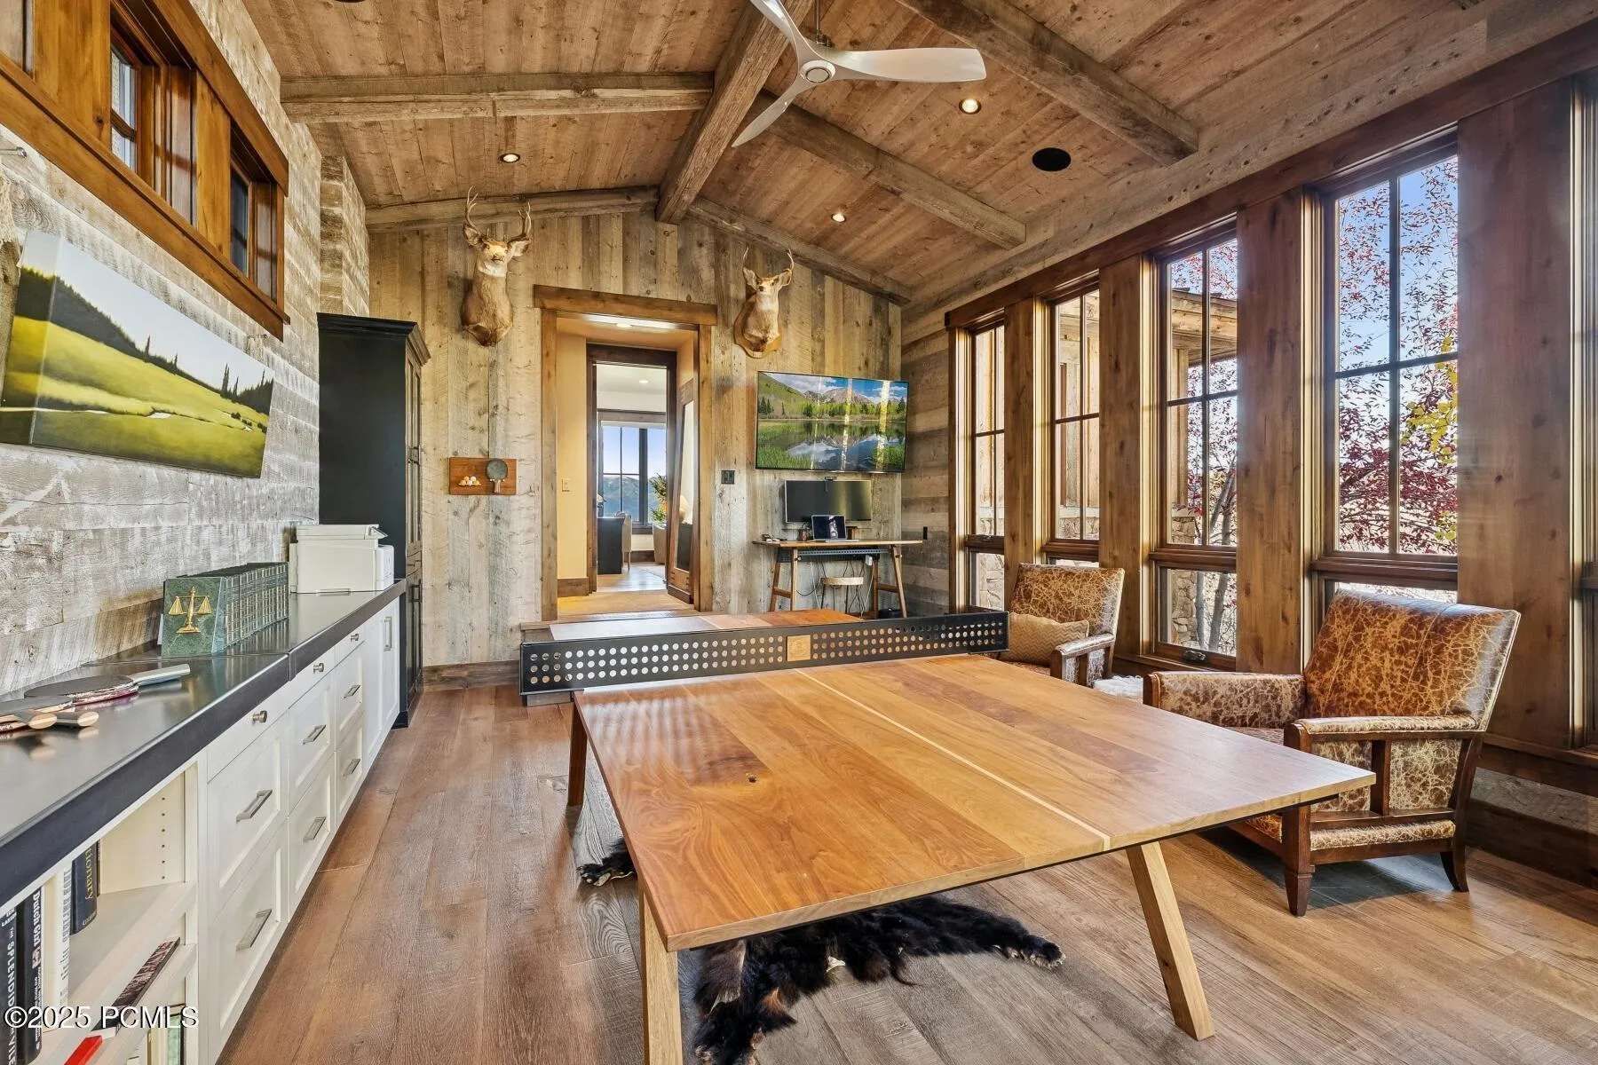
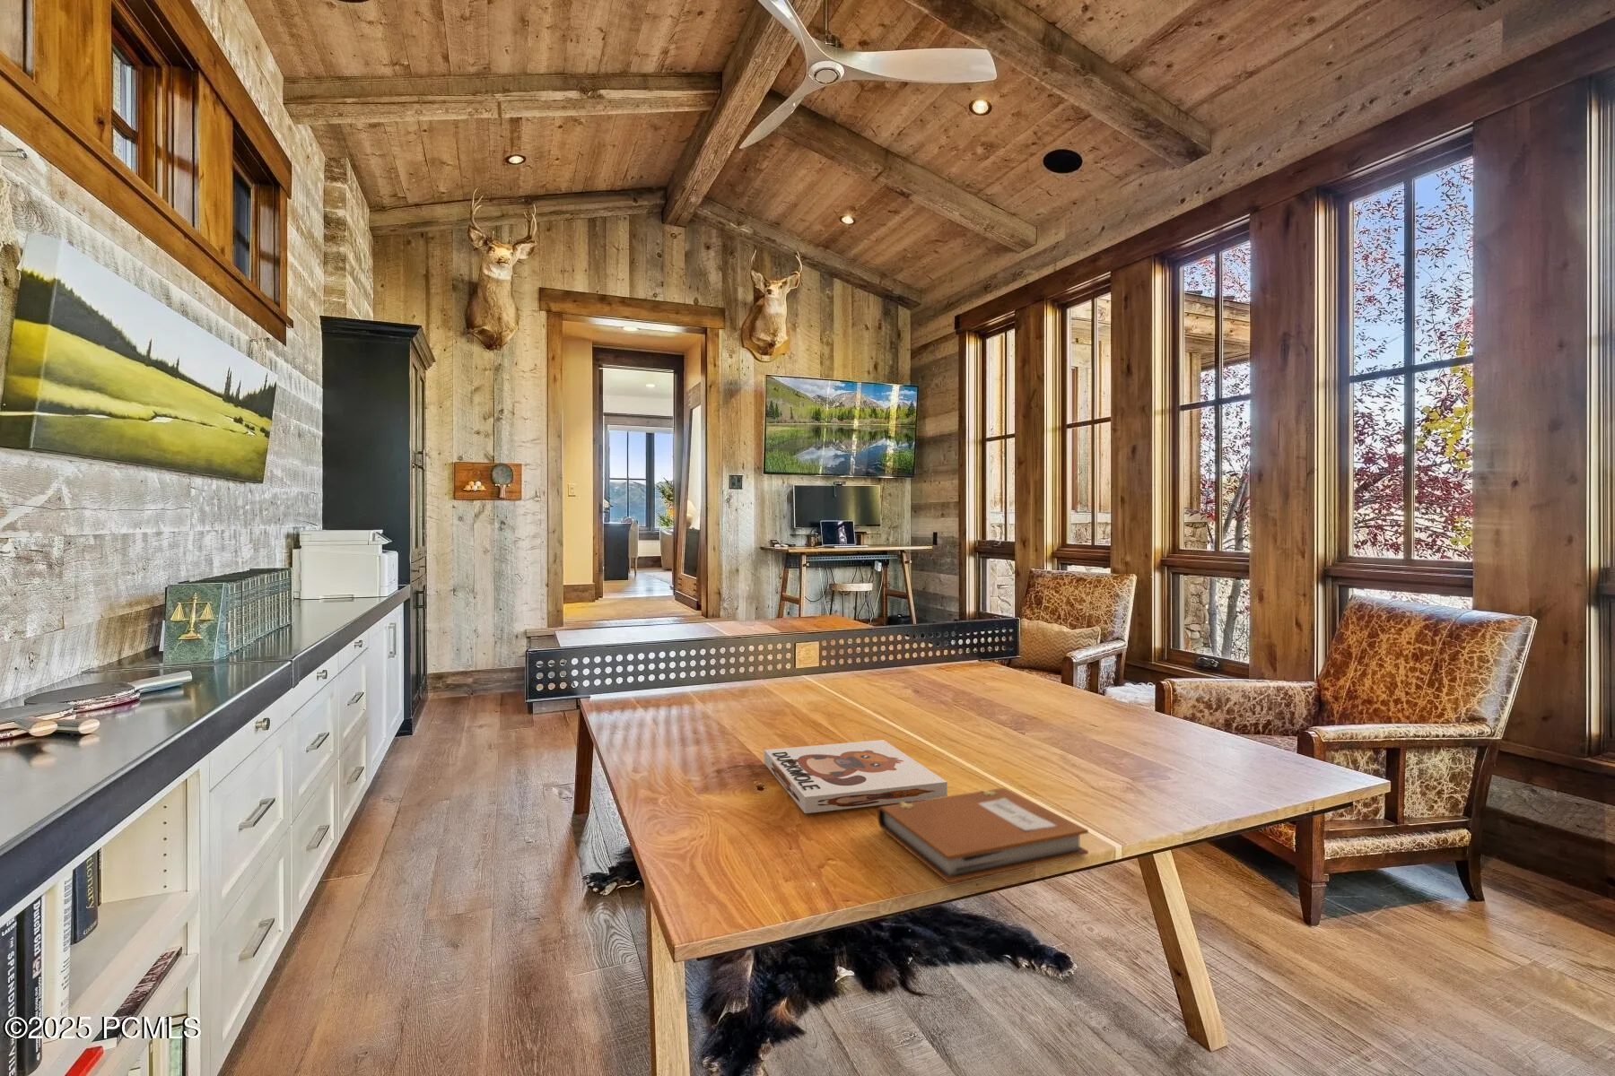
+ board game (848, 771)
+ notebook (981, 826)
